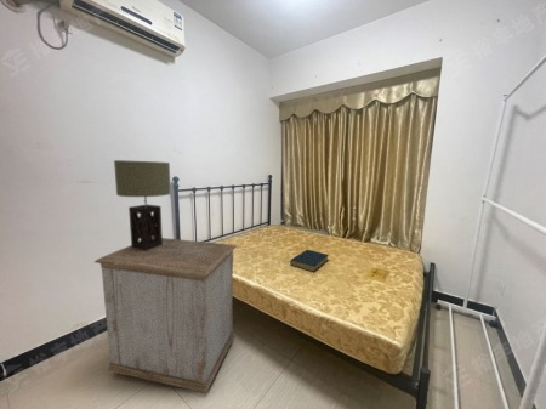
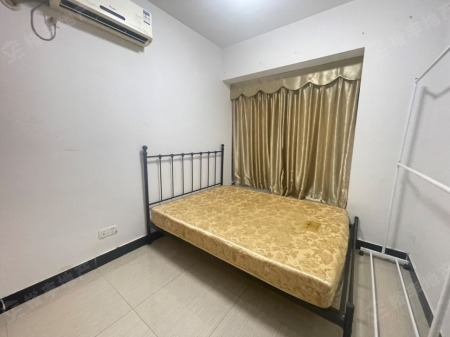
- hardback book (309, 259)
- nightstand (175, 305)
- table lamp (146, 204)
